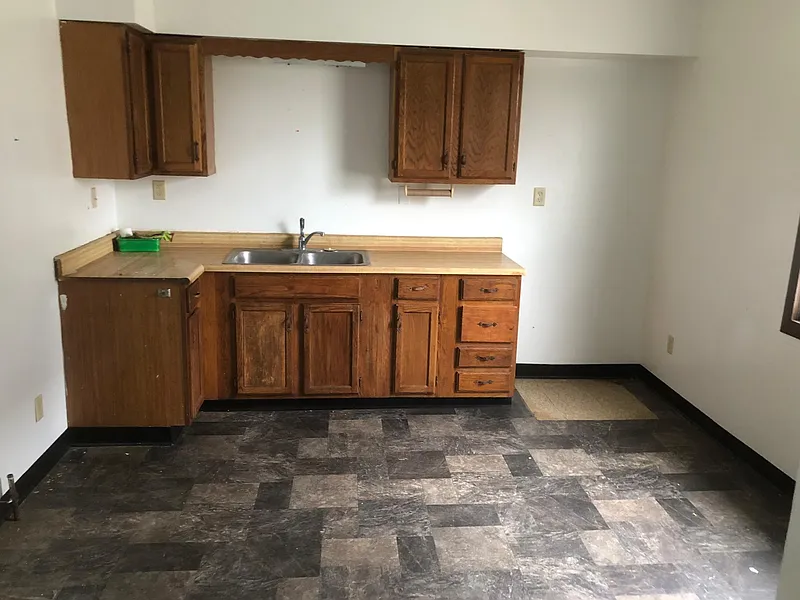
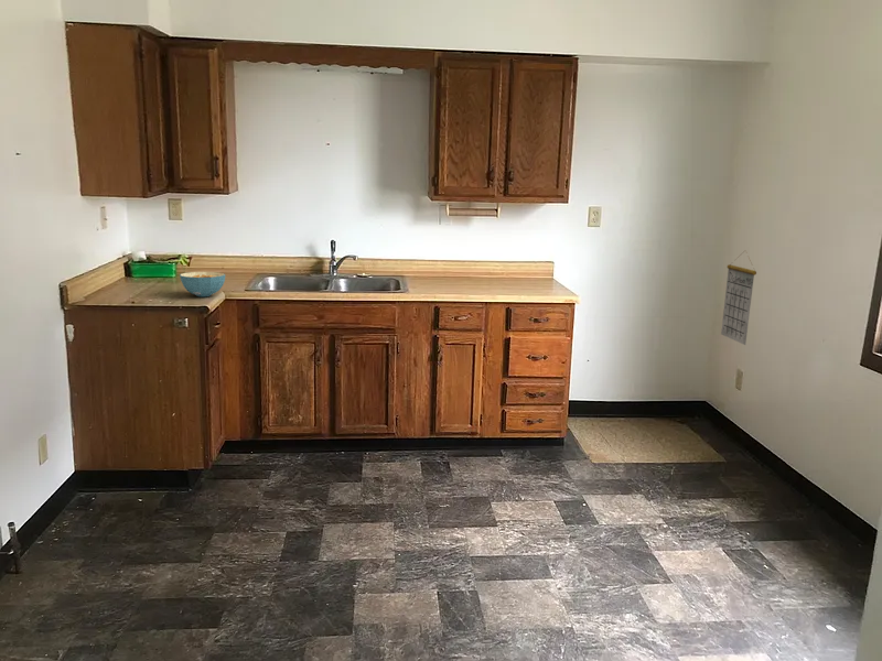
+ calendar (738, 295)
+ cereal bowl (203, 284)
